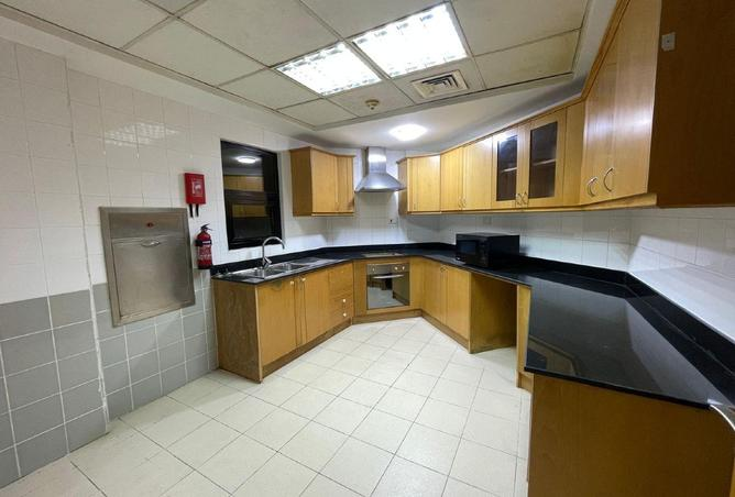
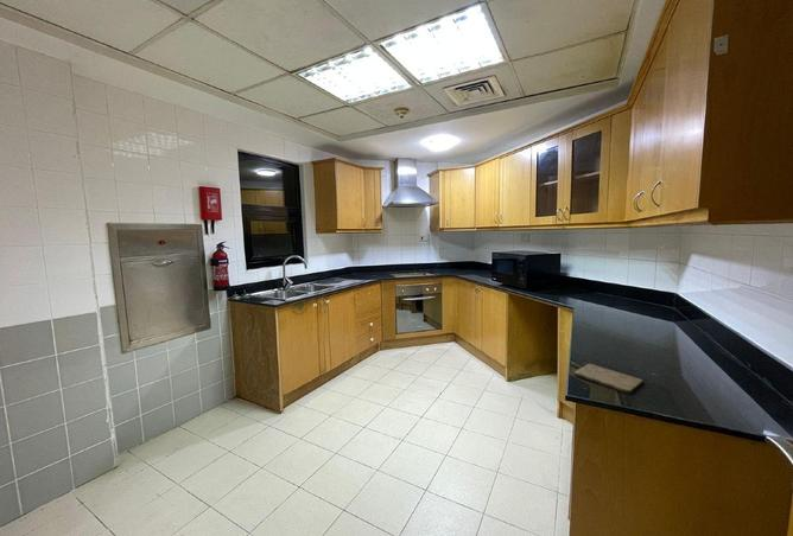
+ cutting board (607, 377)
